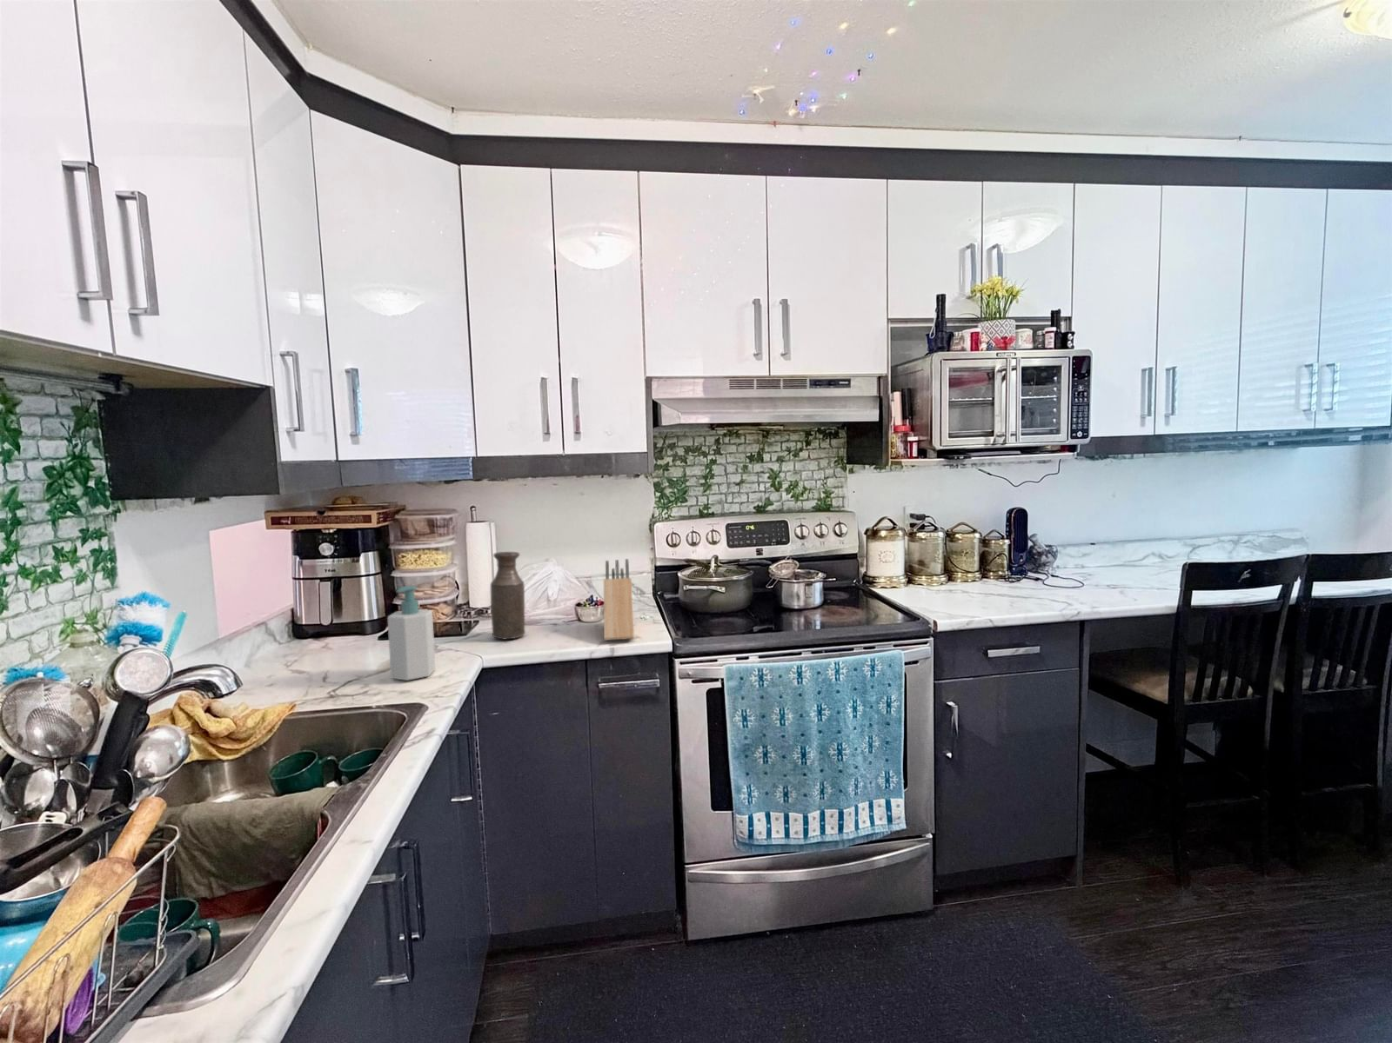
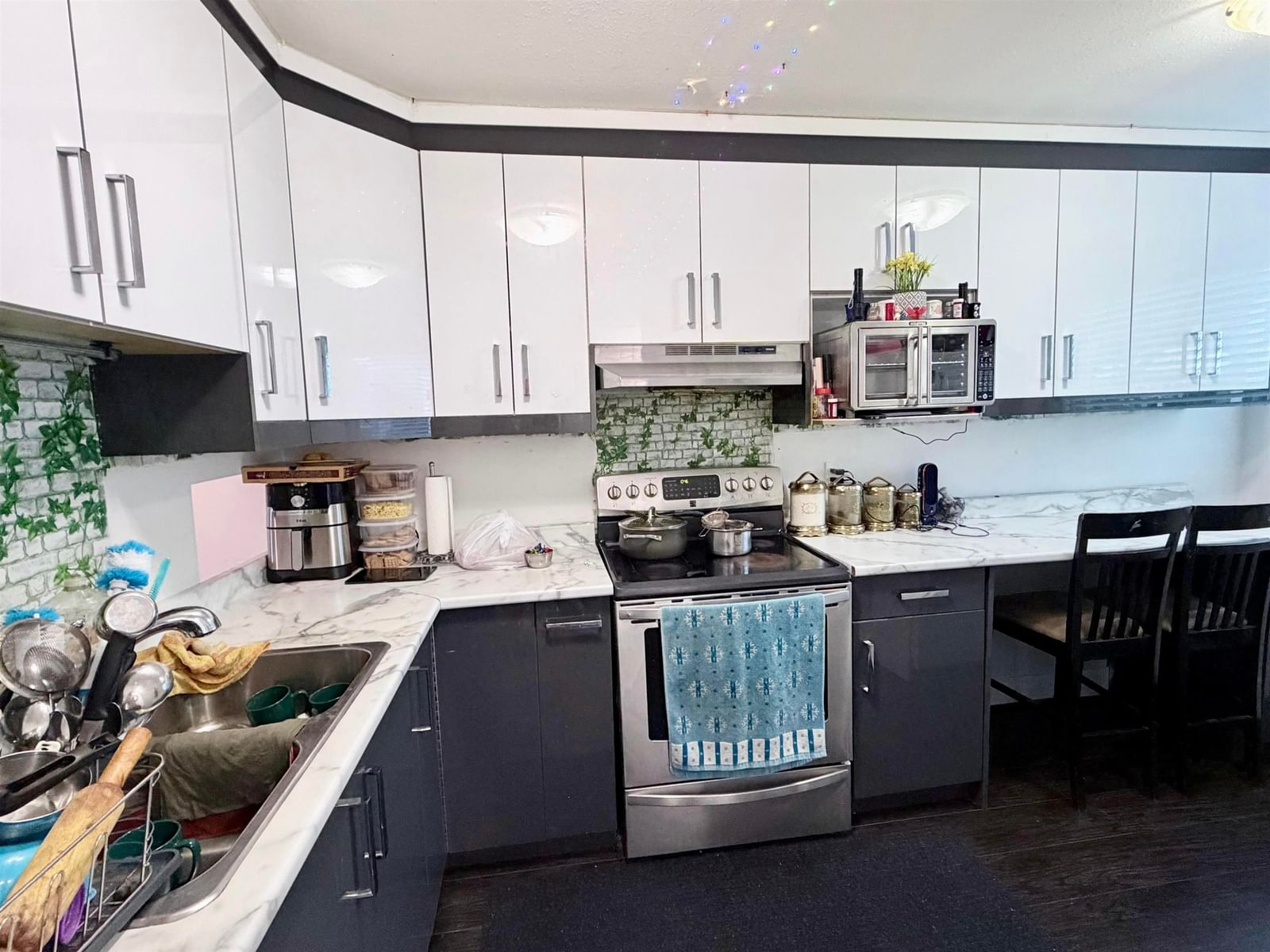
- soap bottle (411, 630)
- knife block (618, 596)
- bottle (507, 594)
